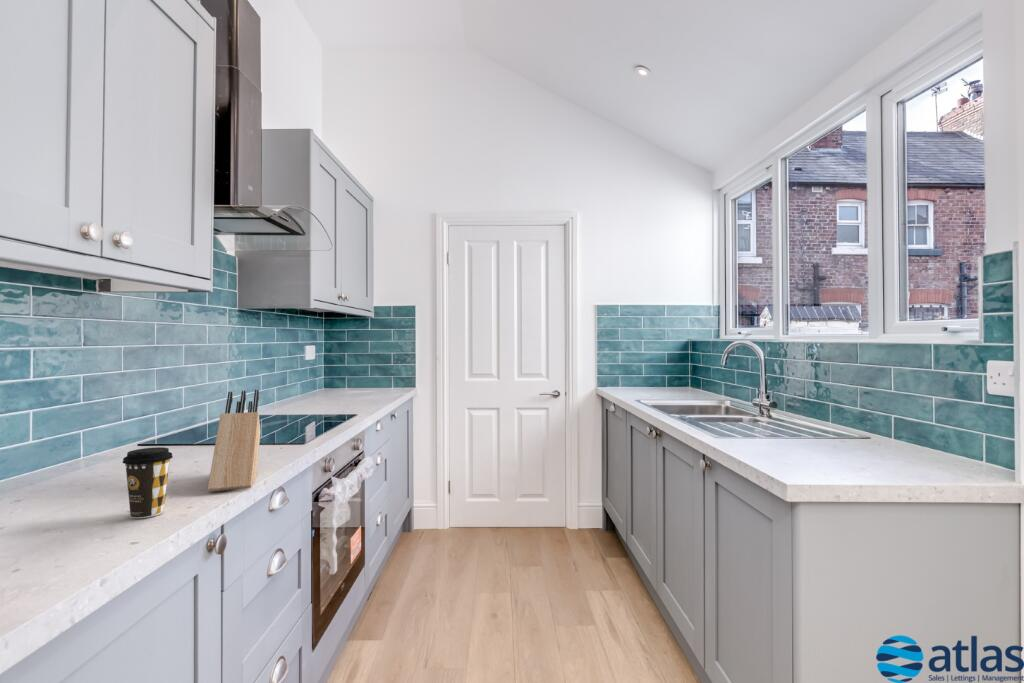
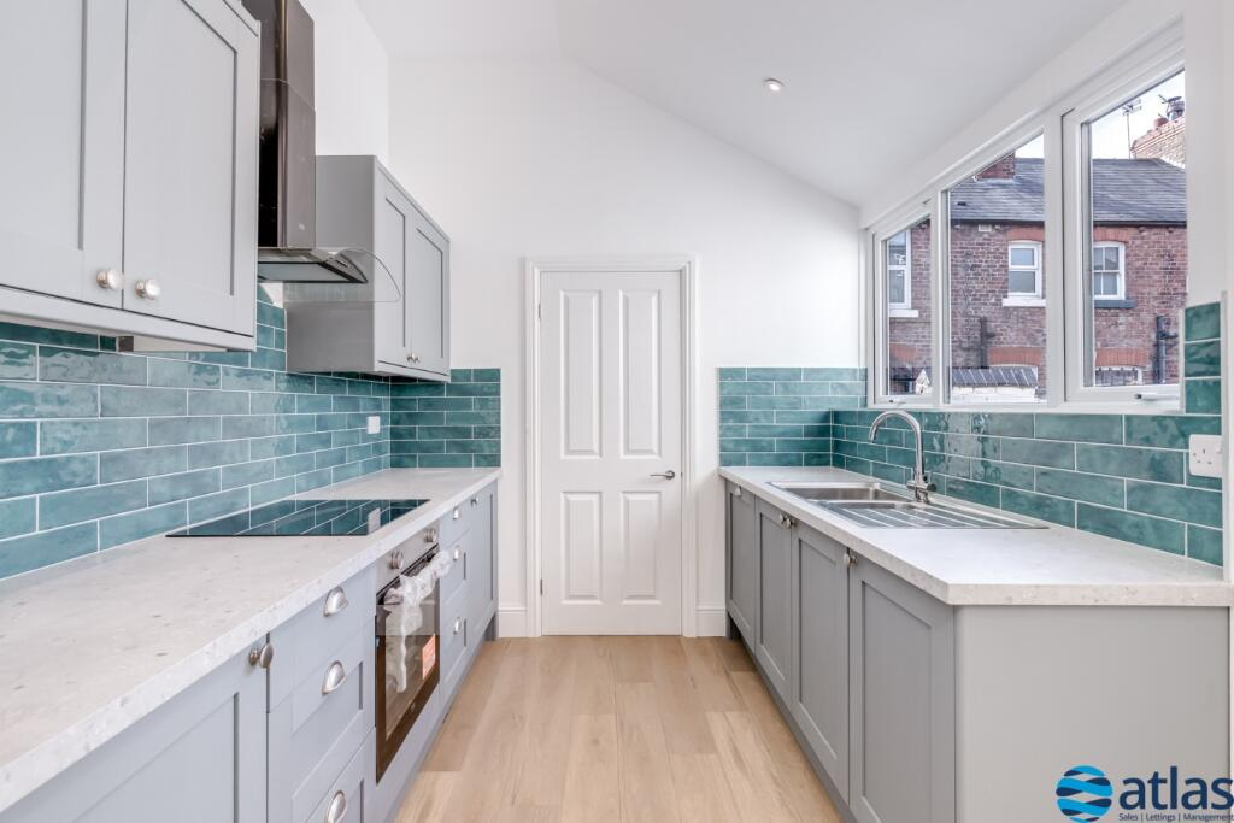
- coffee cup (147, 482)
- knife block (237, 435)
